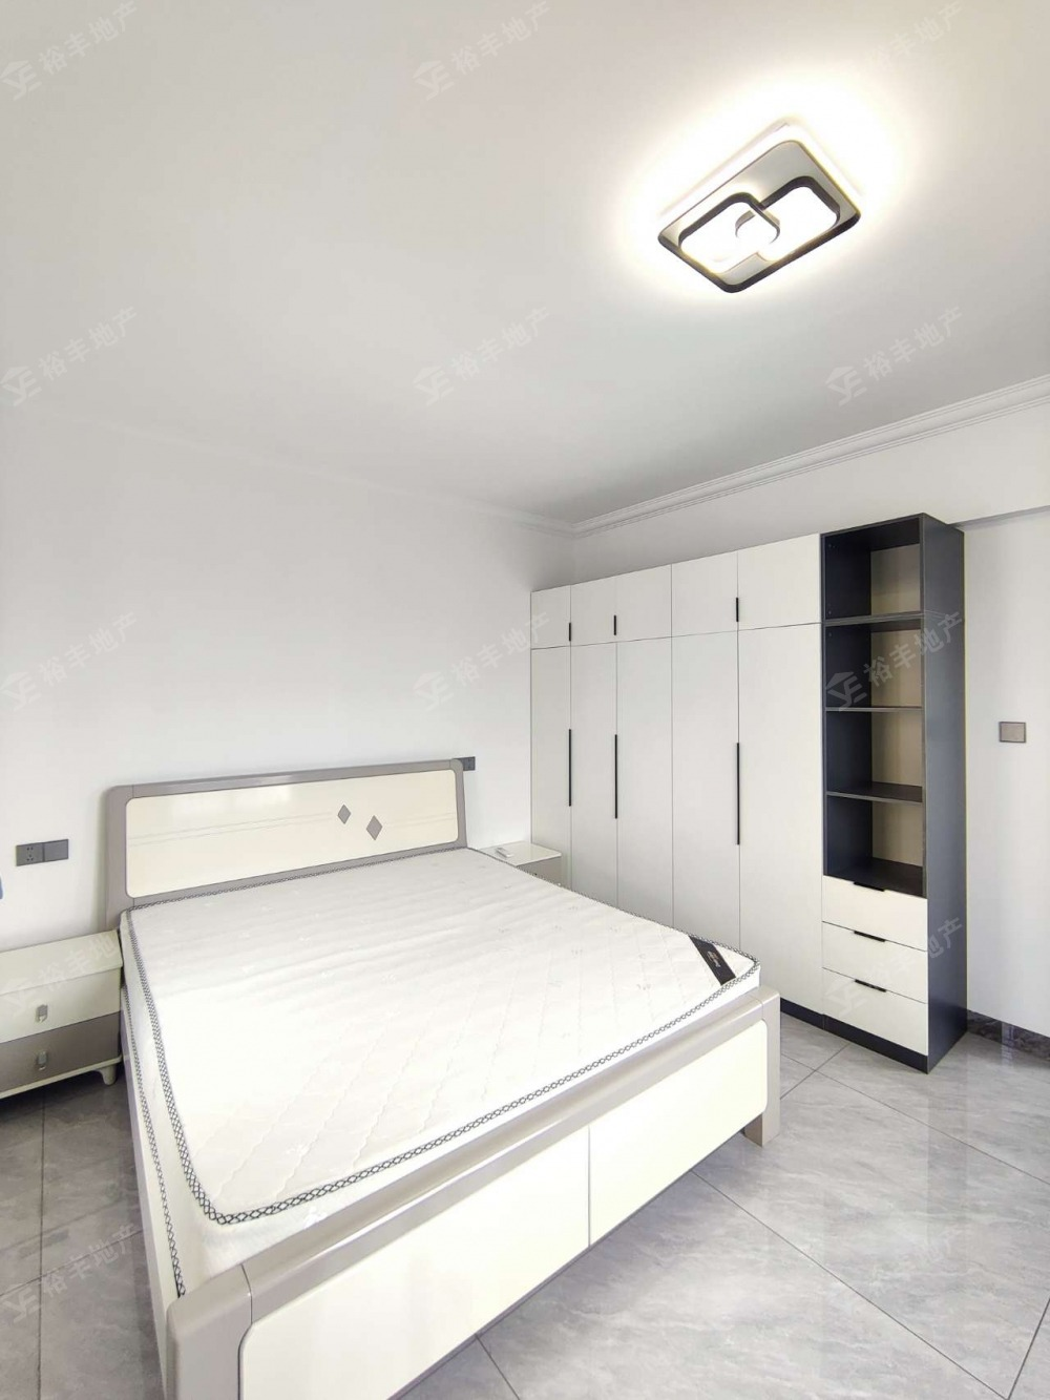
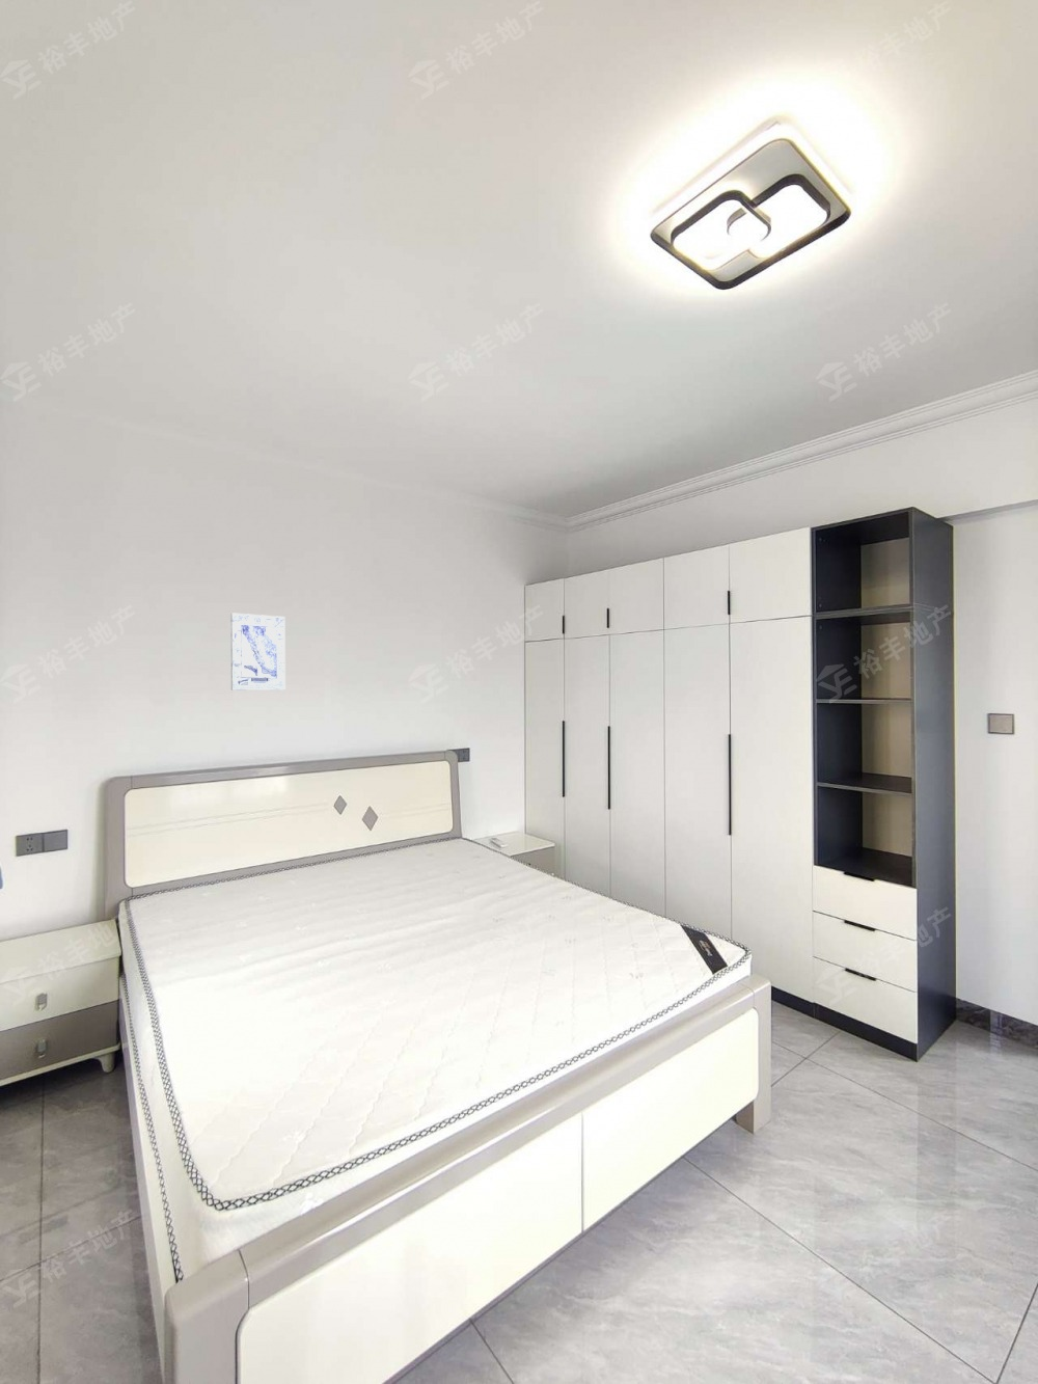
+ wall art (258, 652)
